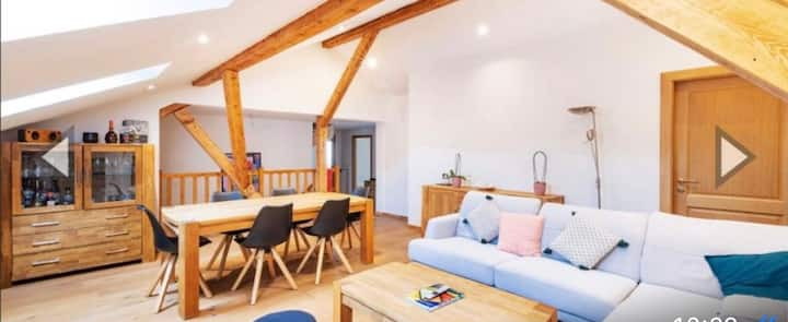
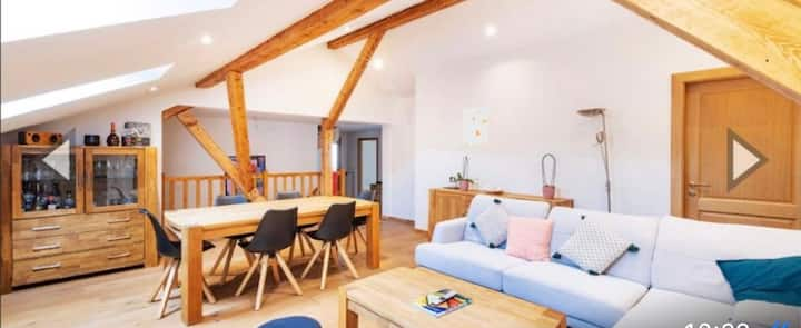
+ wall art (475, 126)
